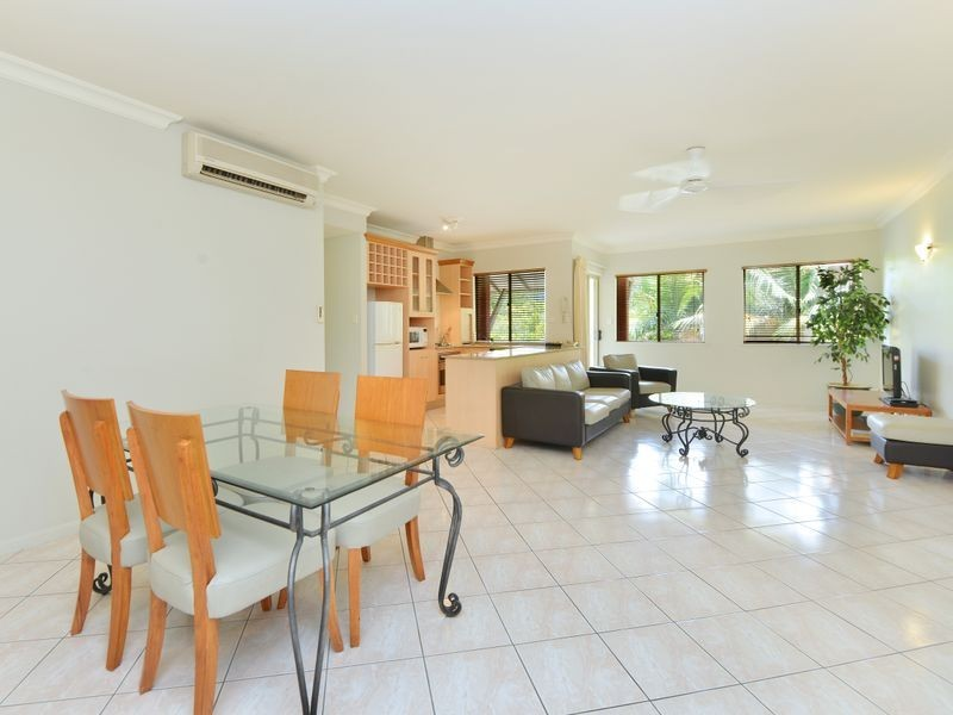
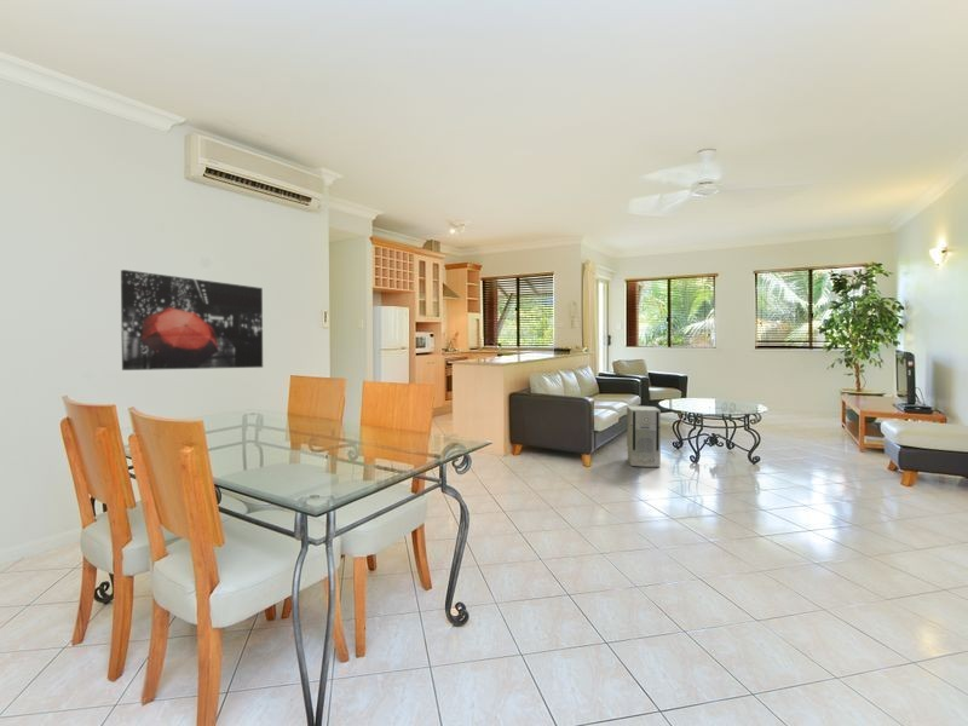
+ wall art (200, 324)
+ air purifier (643, 434)
